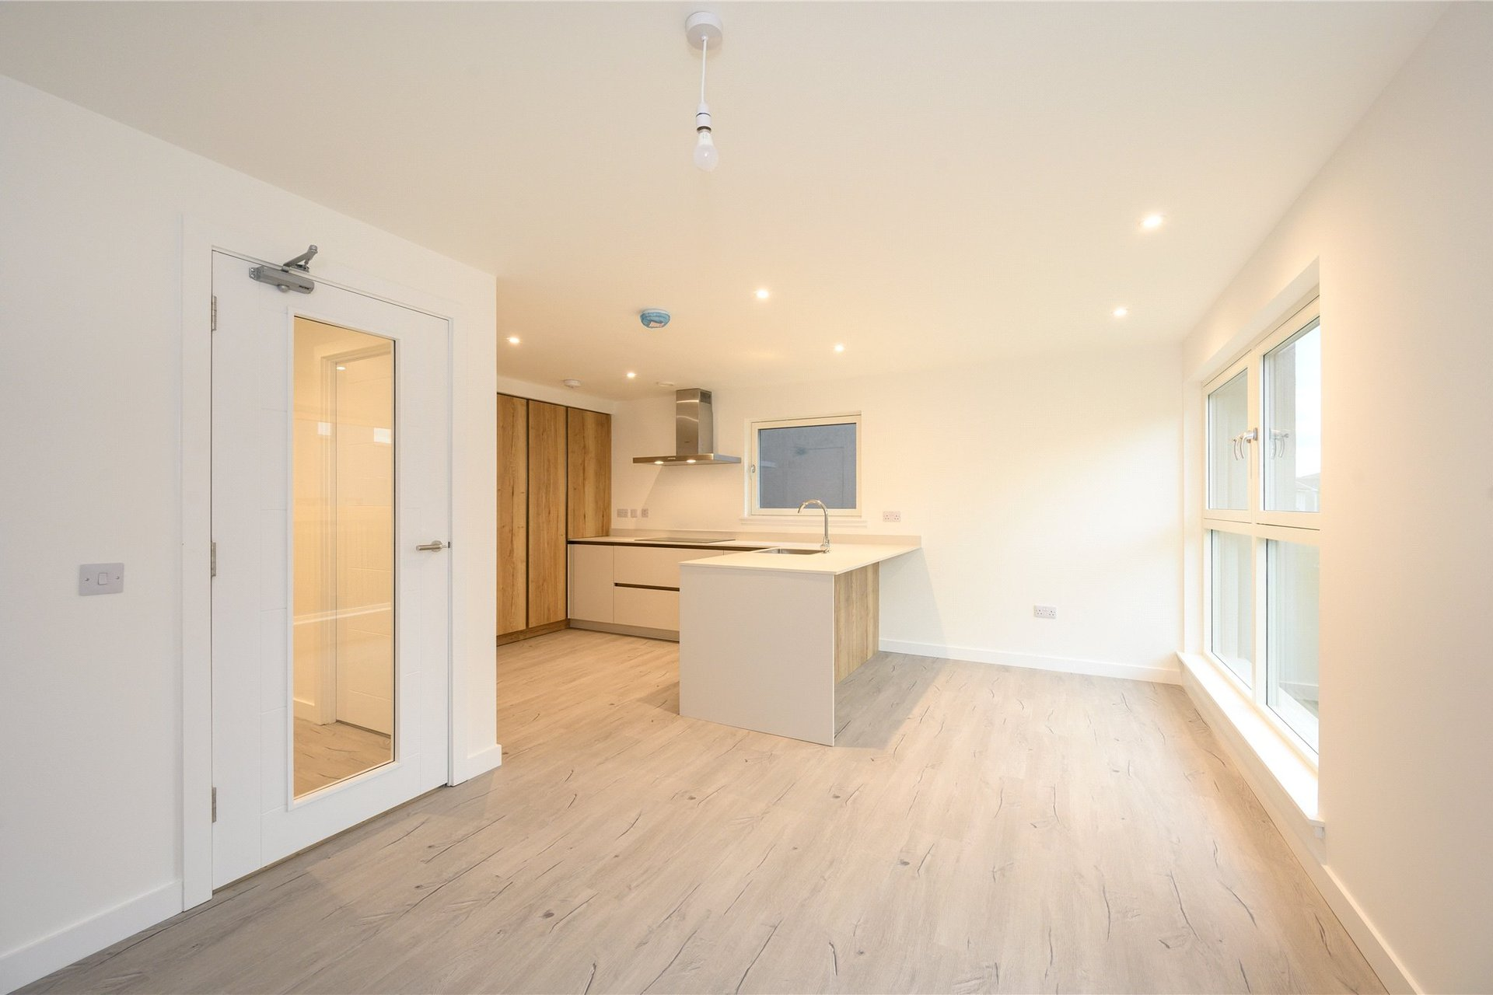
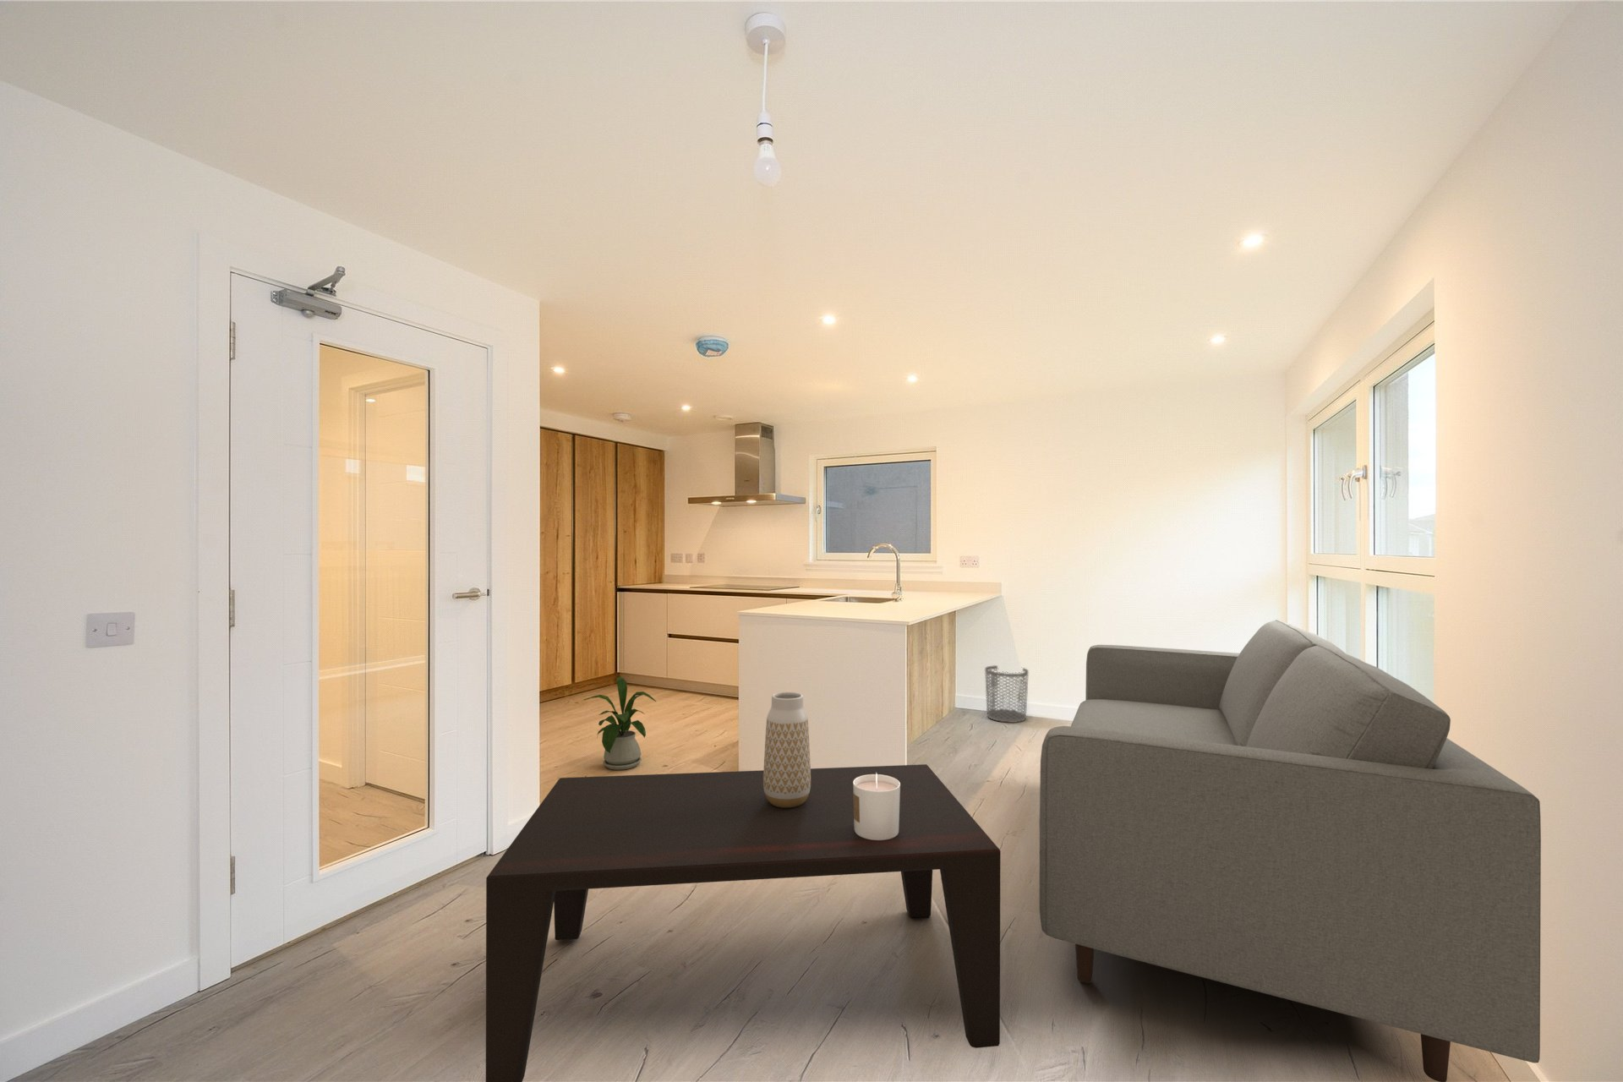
+ sofa (1212, 762)
+ house plant (617, 726)
+ vase (787, 747)
+ waste bin (1006, 693)
+ candle (876, 801)
+ coffee table (751, 879)
